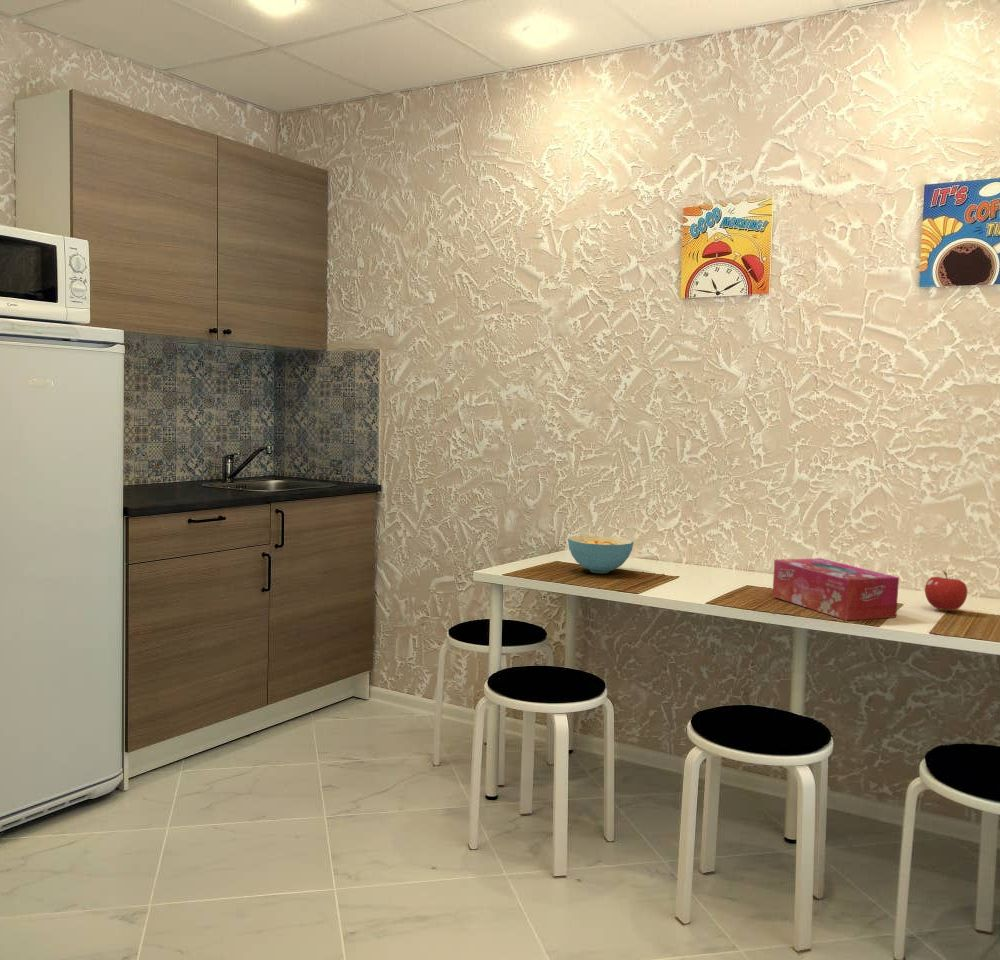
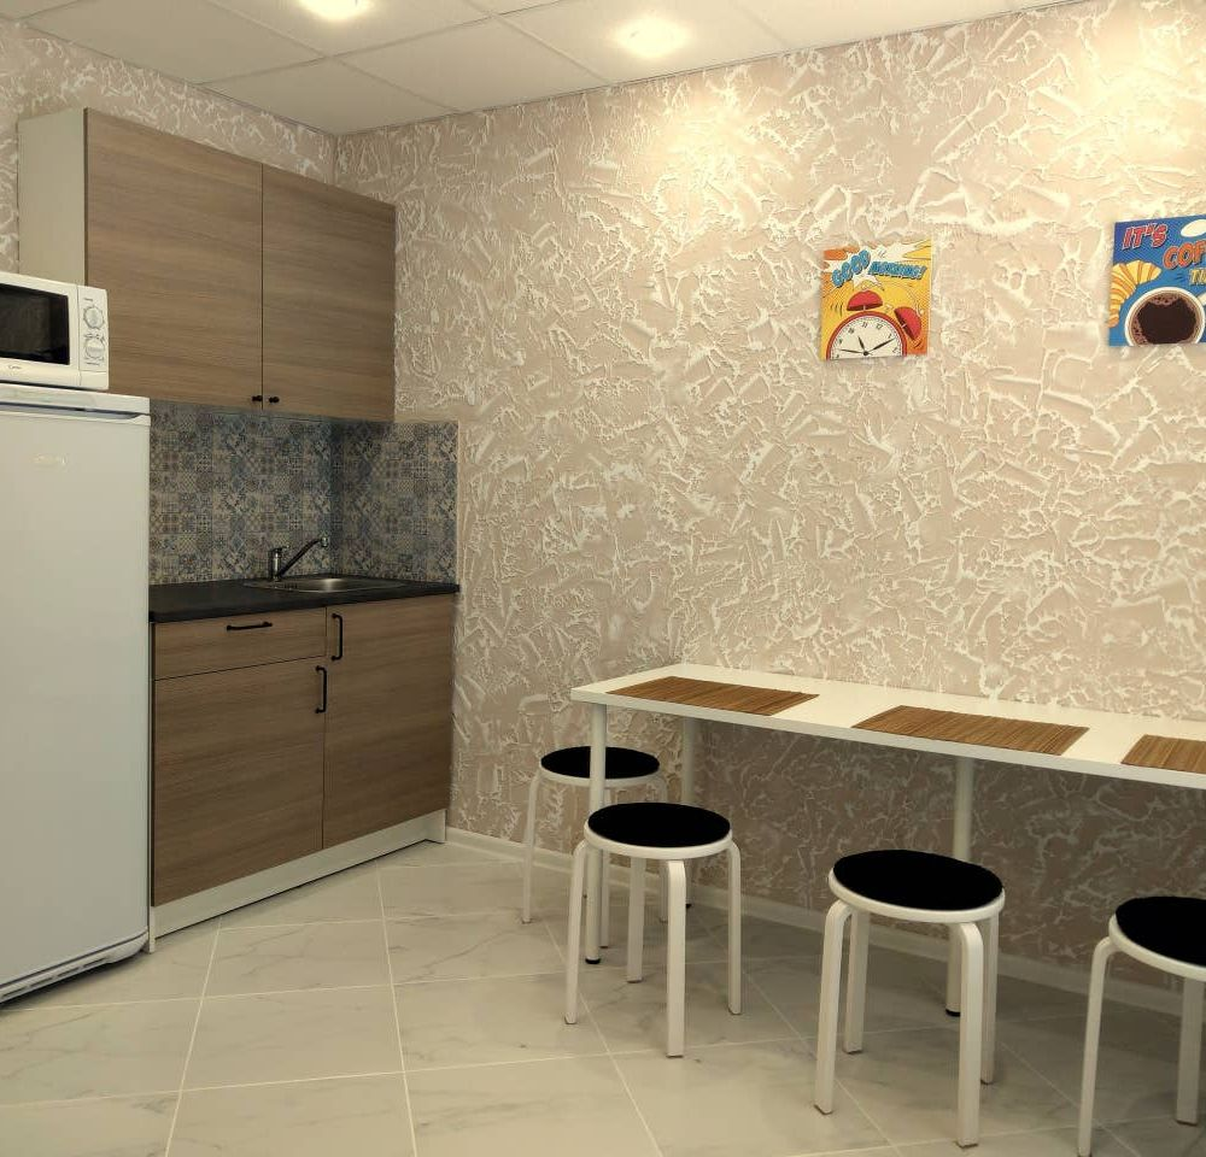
- cereal bowl (600, 555)
- fruit (945, 590)
- tissue box (832, 587)
